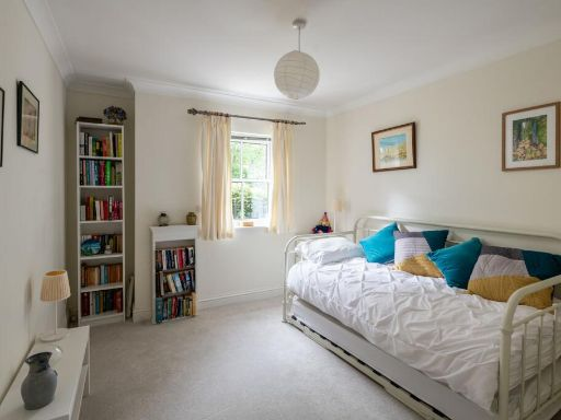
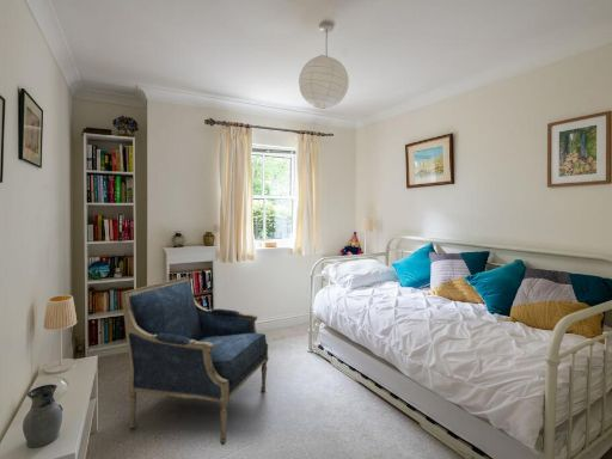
+ armchair (203, 347)
